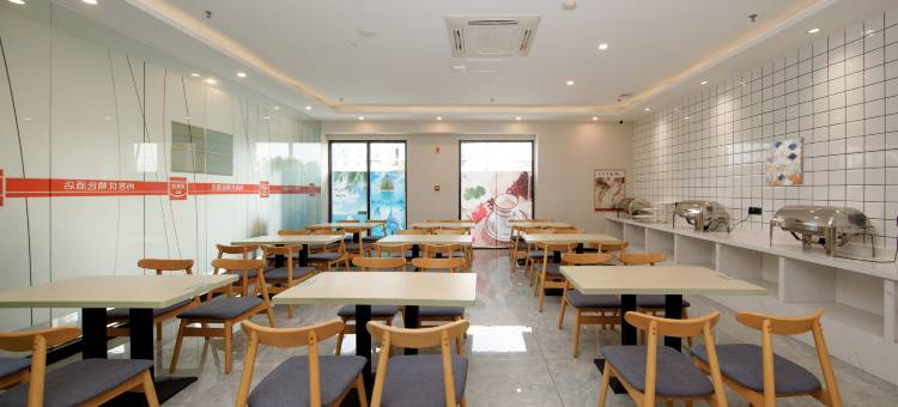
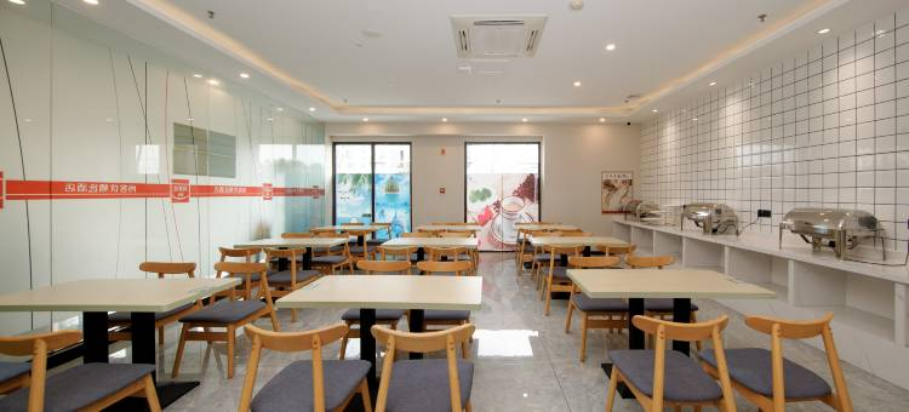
- wall art (783, 163)
